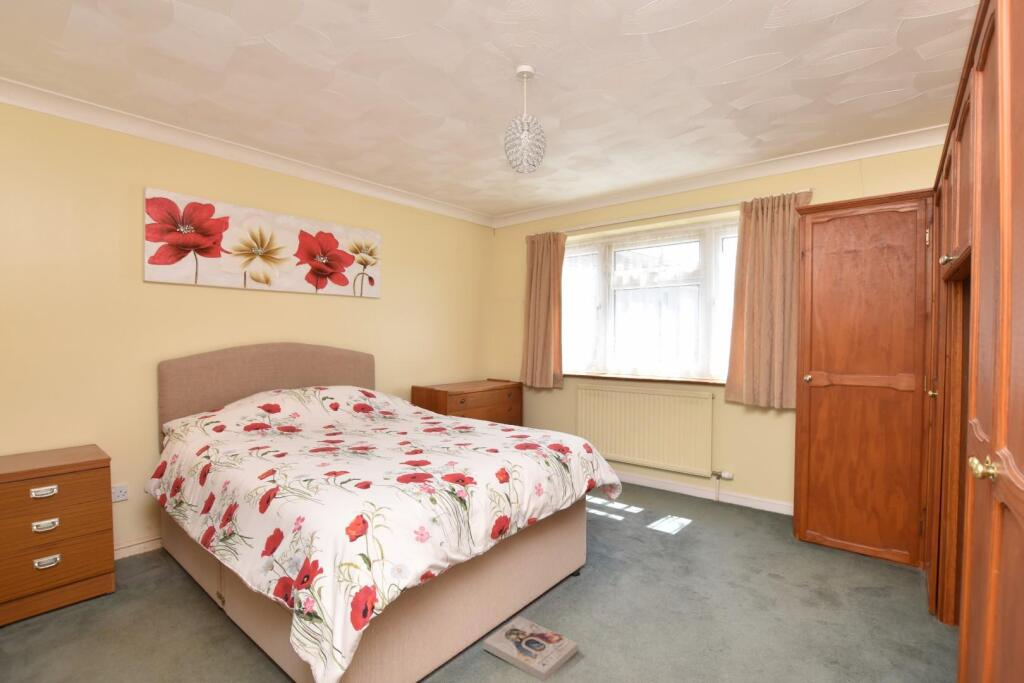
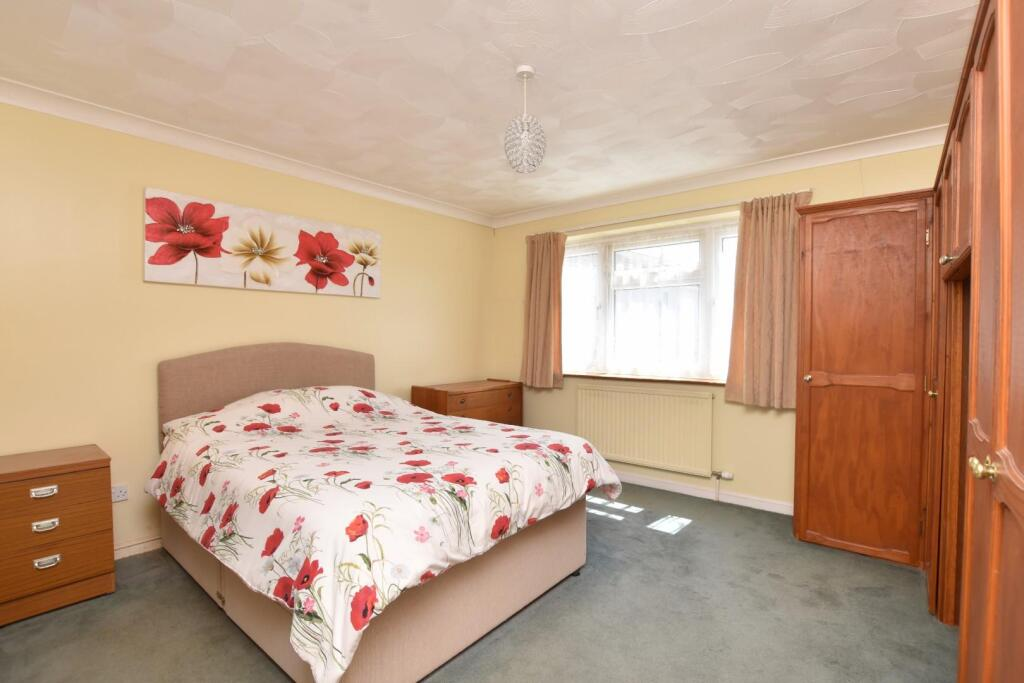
- book (530, 646)
